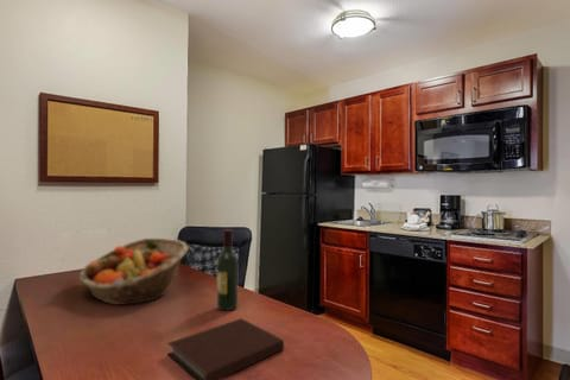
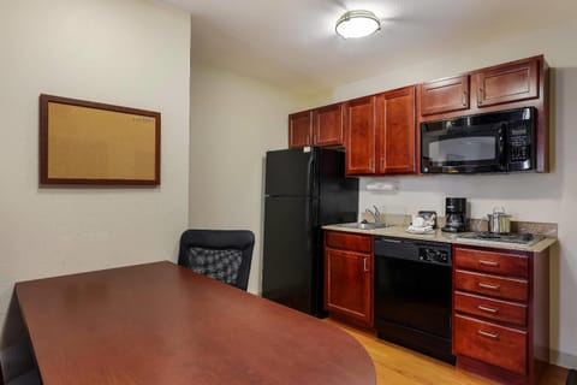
- fruit basket (135, 267)
- wine bottle (227, 268)
- notebook (226, 347)
